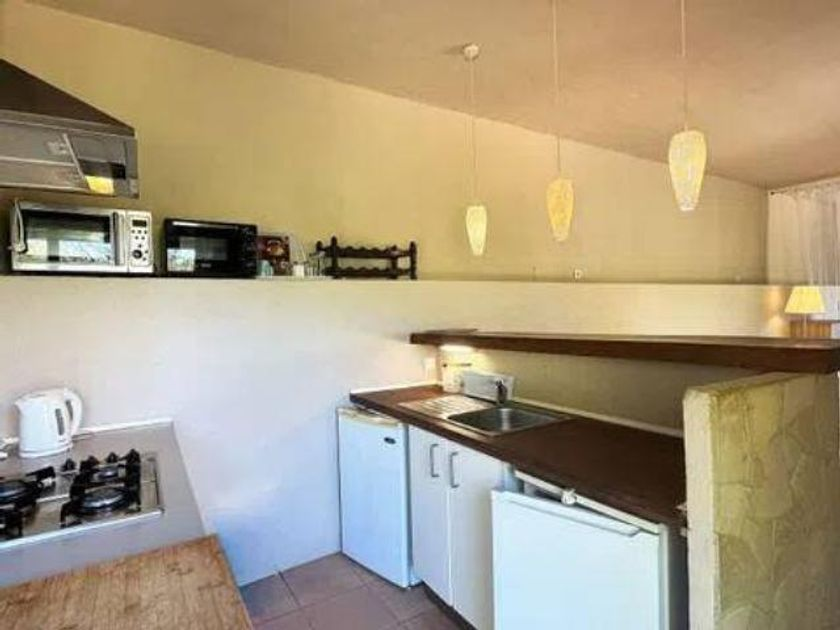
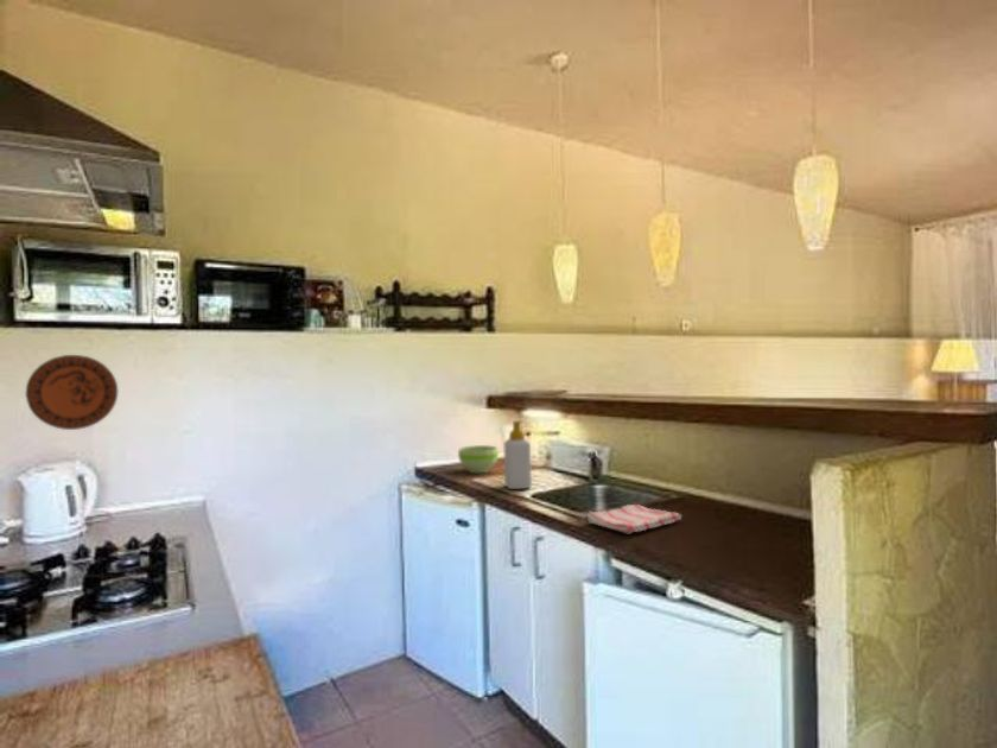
+ bowl (478, 459)
+ dish towel (634, 515)
+ decorative plate (72, 392)
+ soap bottle (516, 454)
